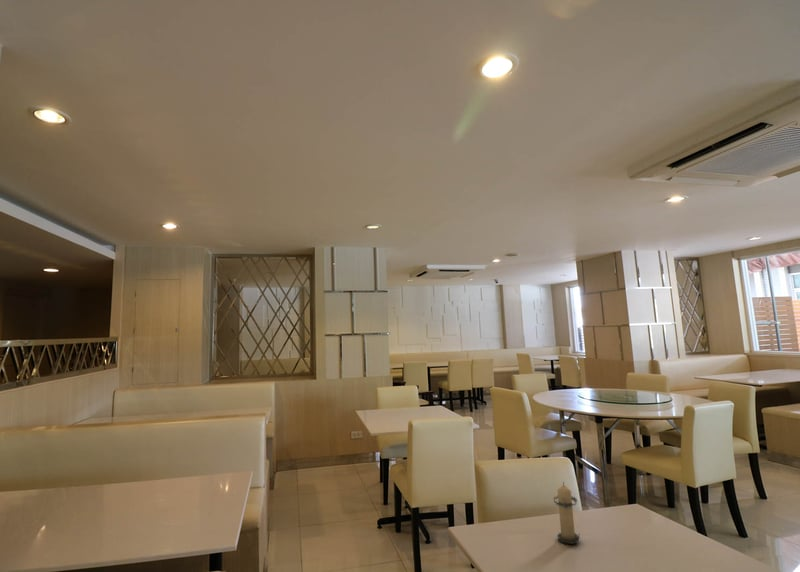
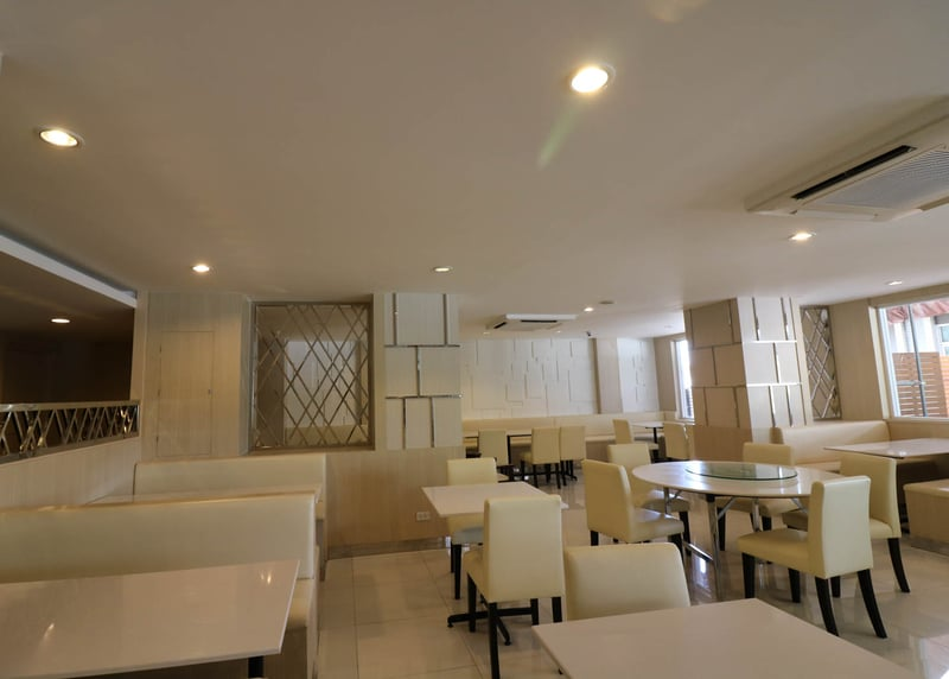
- candle (565, 510)
